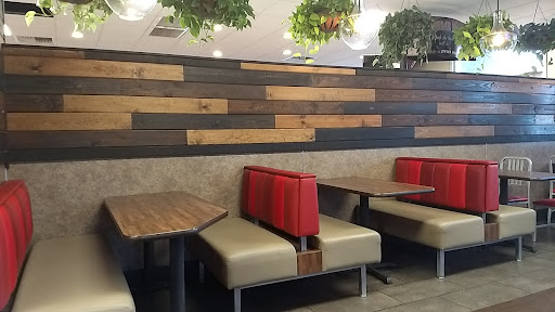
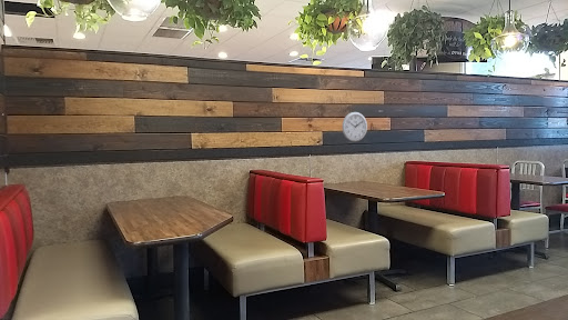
+ wall clock (355, 127)
